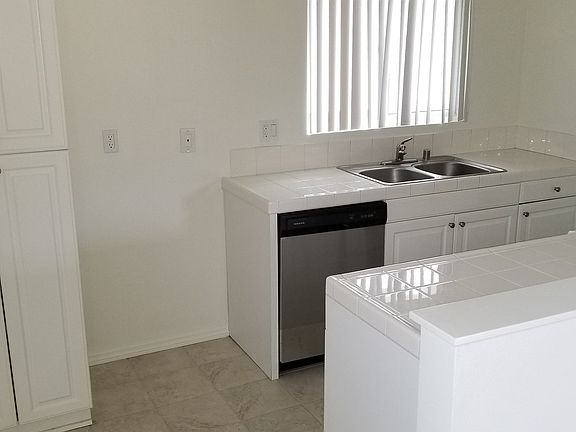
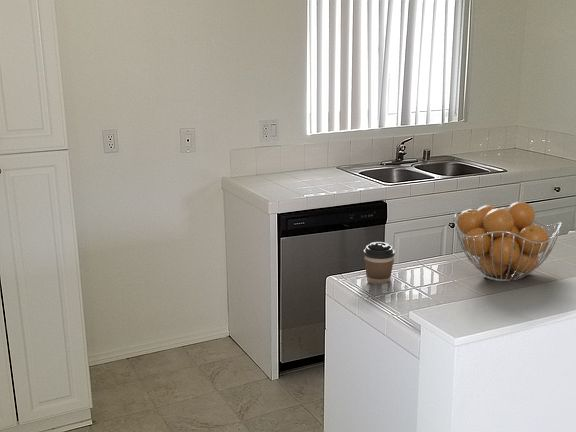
+ coffee cup (378, 261)
+ fruit basket (505, 240)
